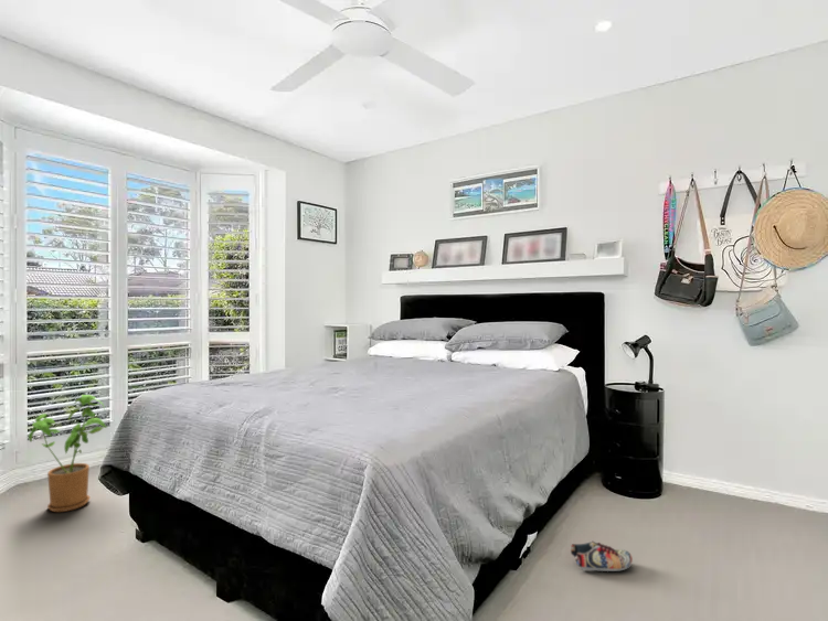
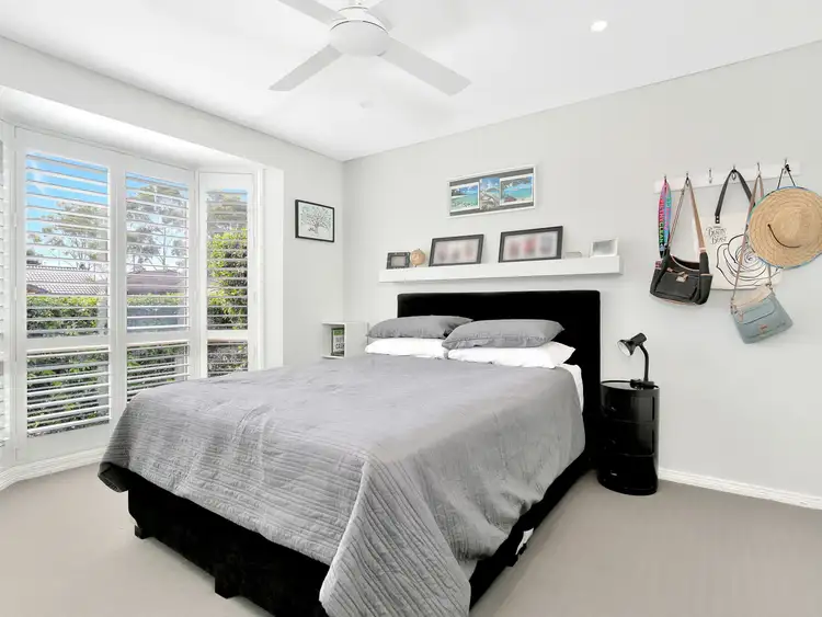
- house plant (74, 451)
- shoe (602, 555)
